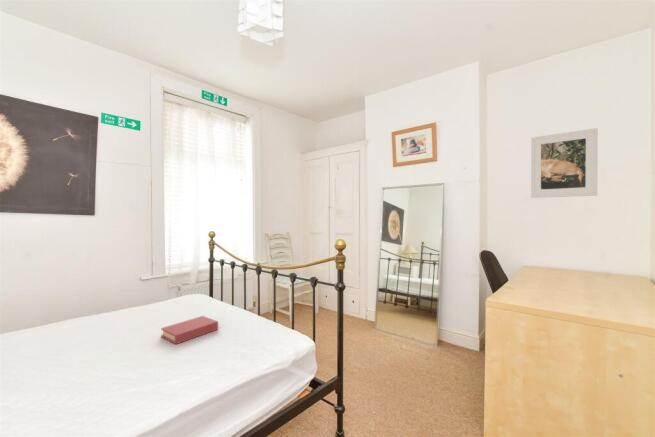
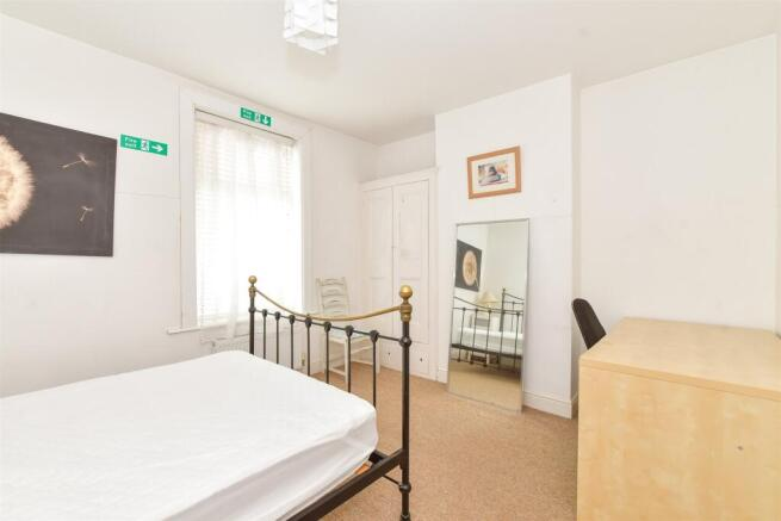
- book (190, 328)
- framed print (562, 165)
